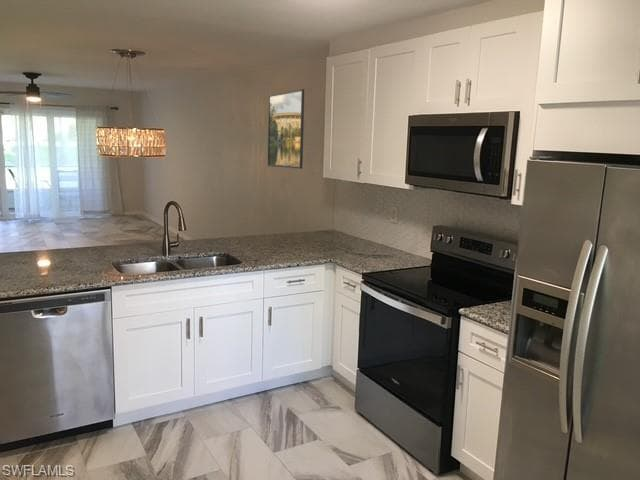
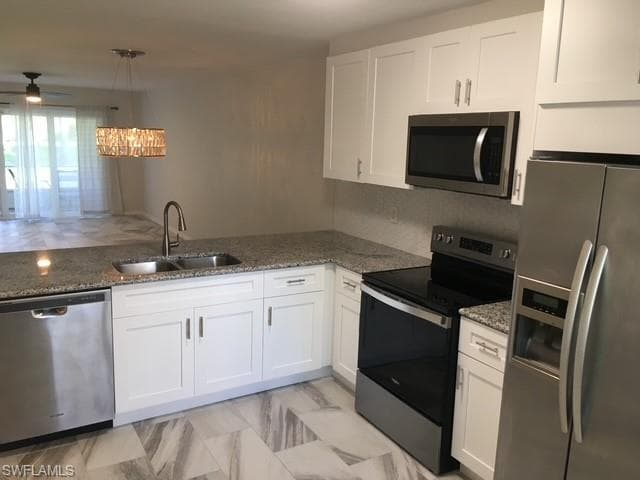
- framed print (284, 130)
